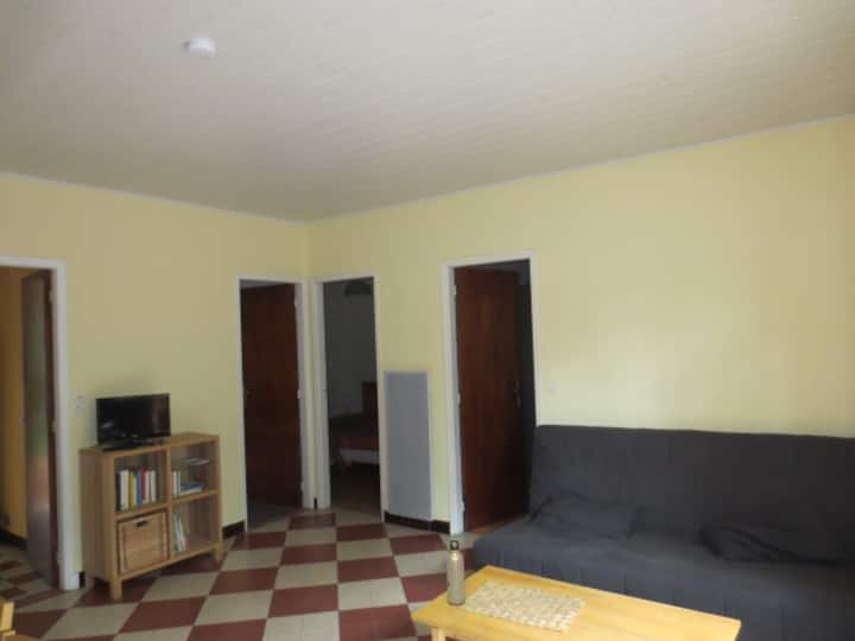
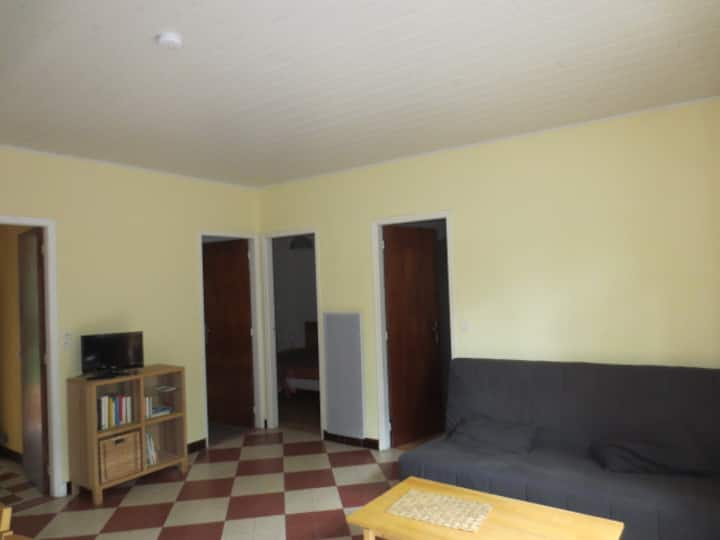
- water bottle (455, 570)
